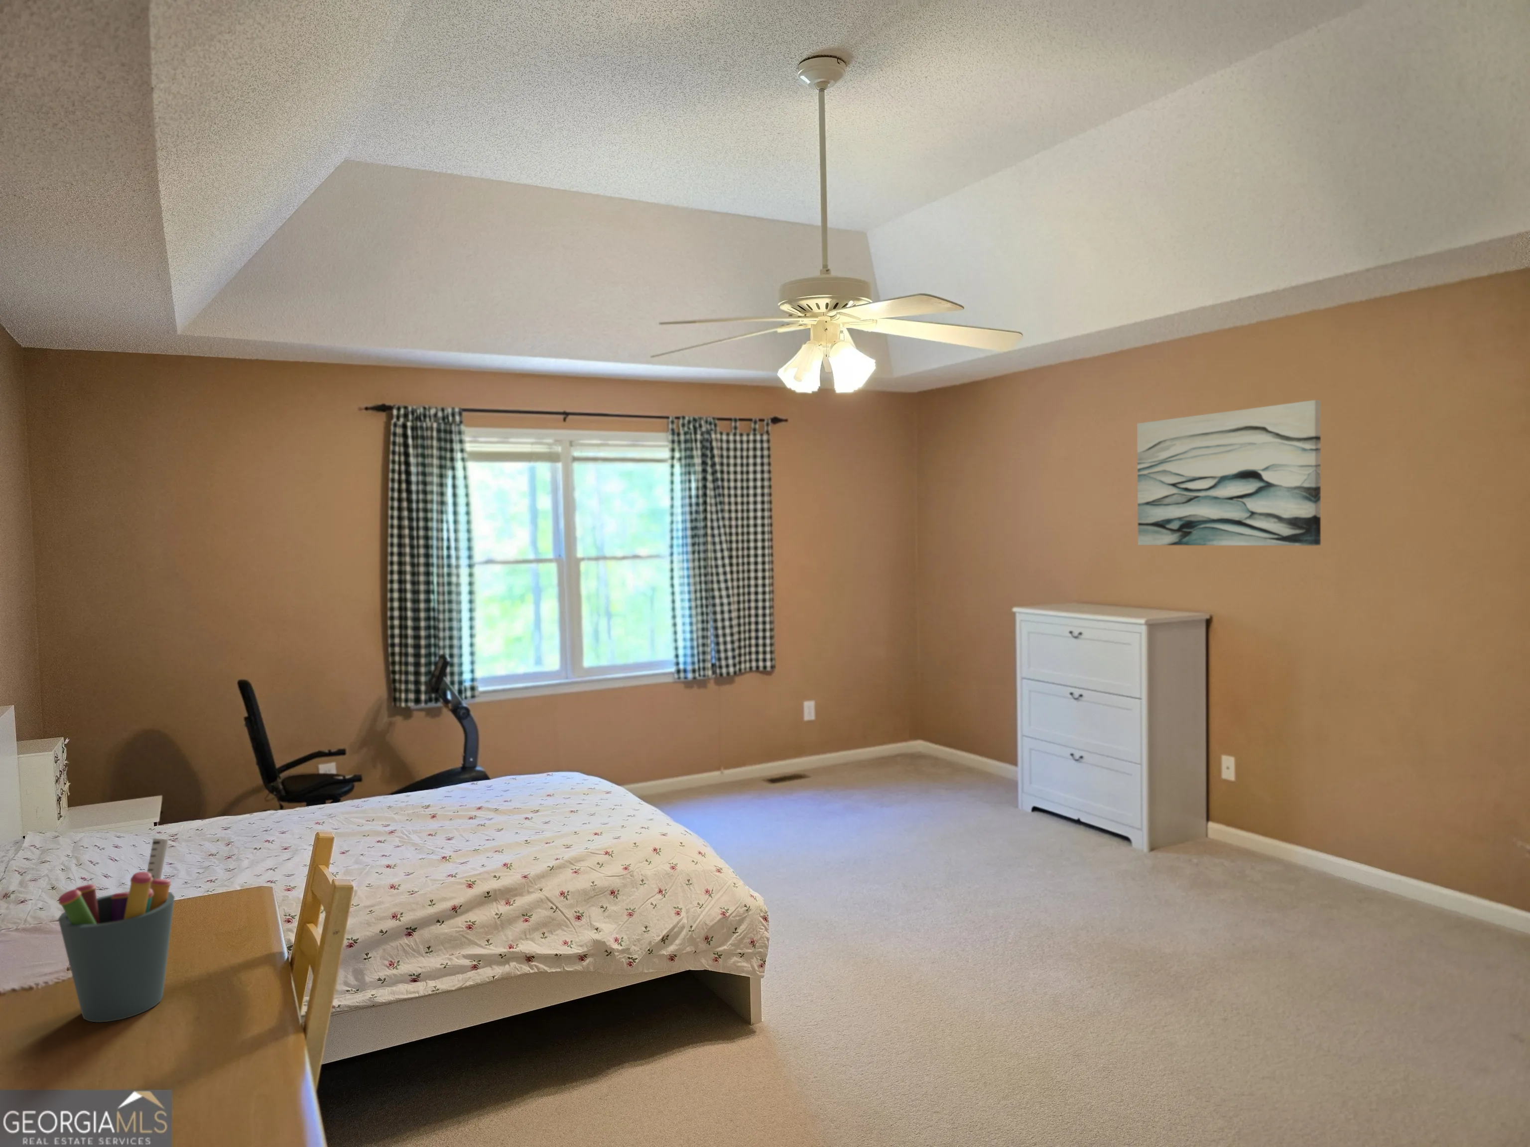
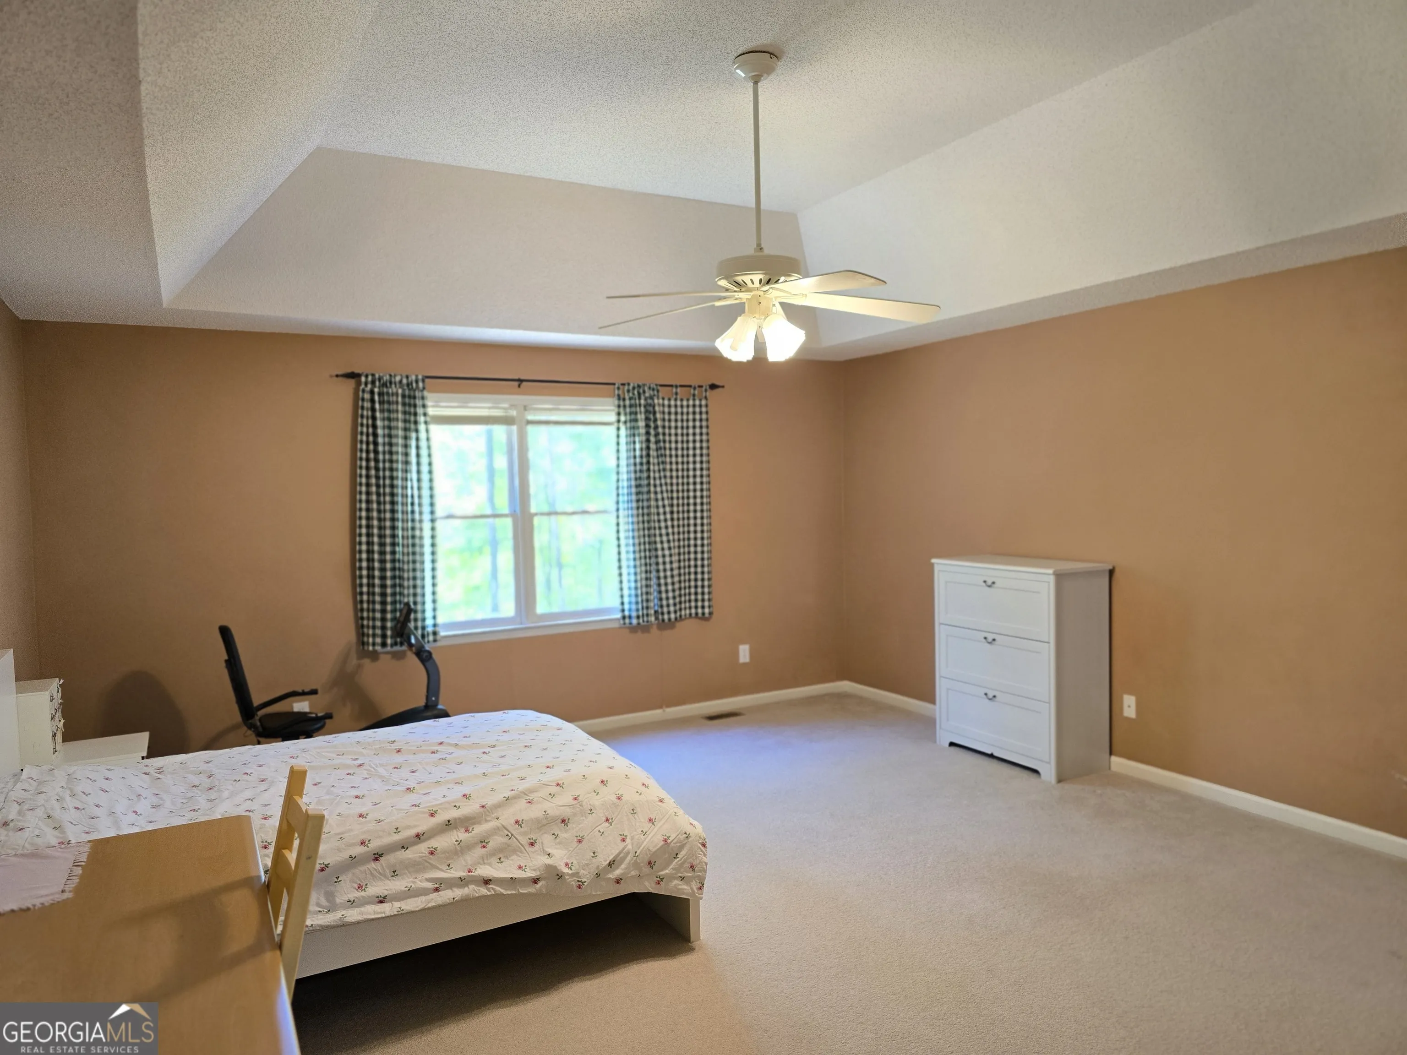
- wall art (1222, 478)
- pen holder (120, 930)
